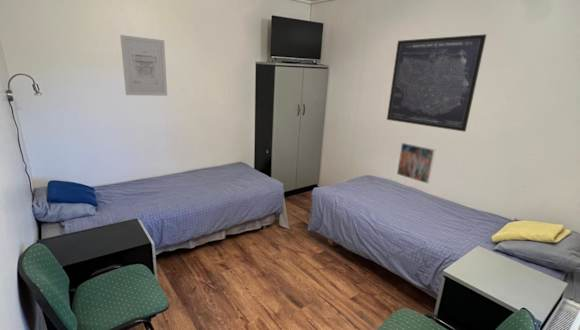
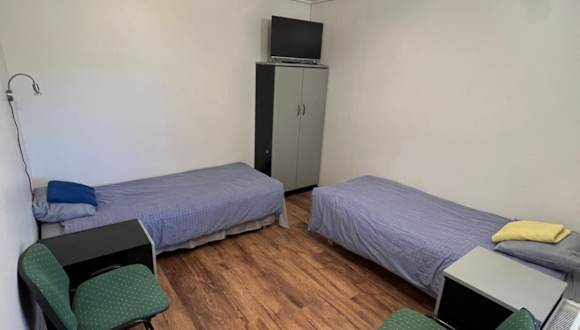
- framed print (415, 162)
- wall art (429, 83)
- wall art (145, 67)
